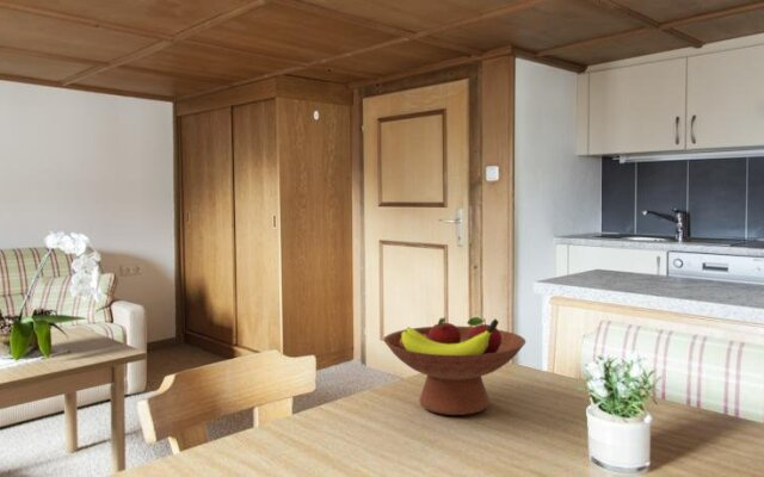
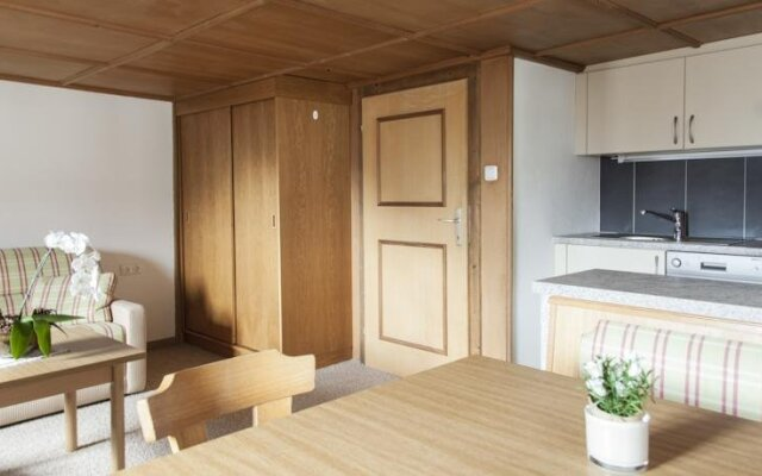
- fruit bowl (454, 359)
